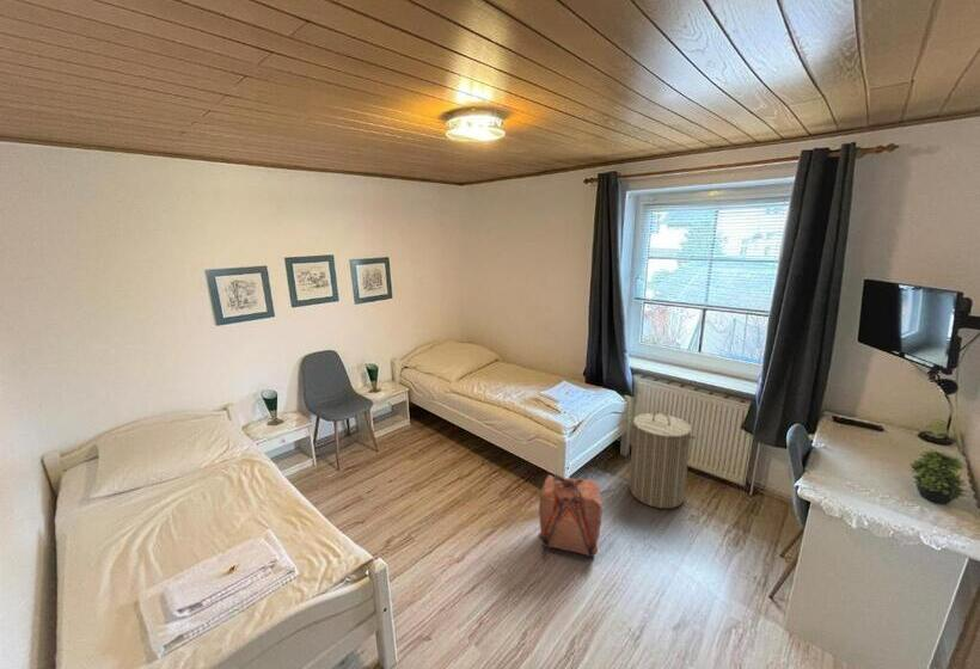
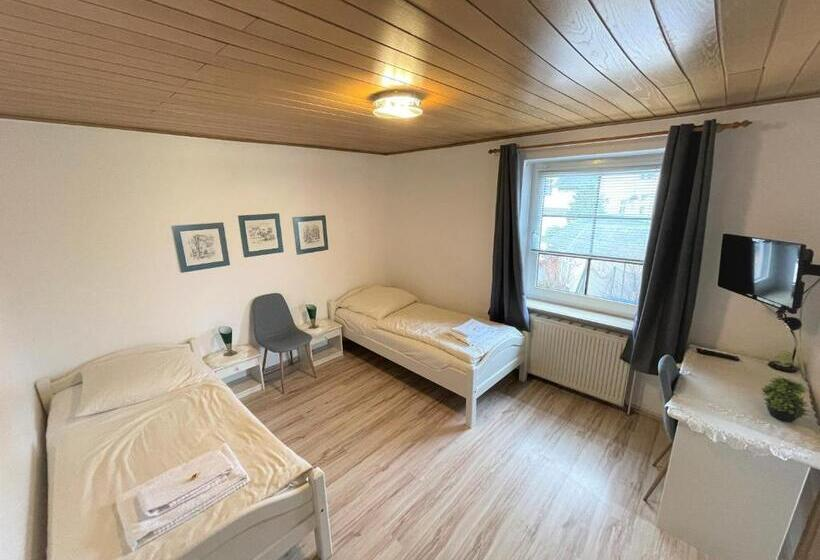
- backpack (570, 514)
- laundry hamper (659, 453)
